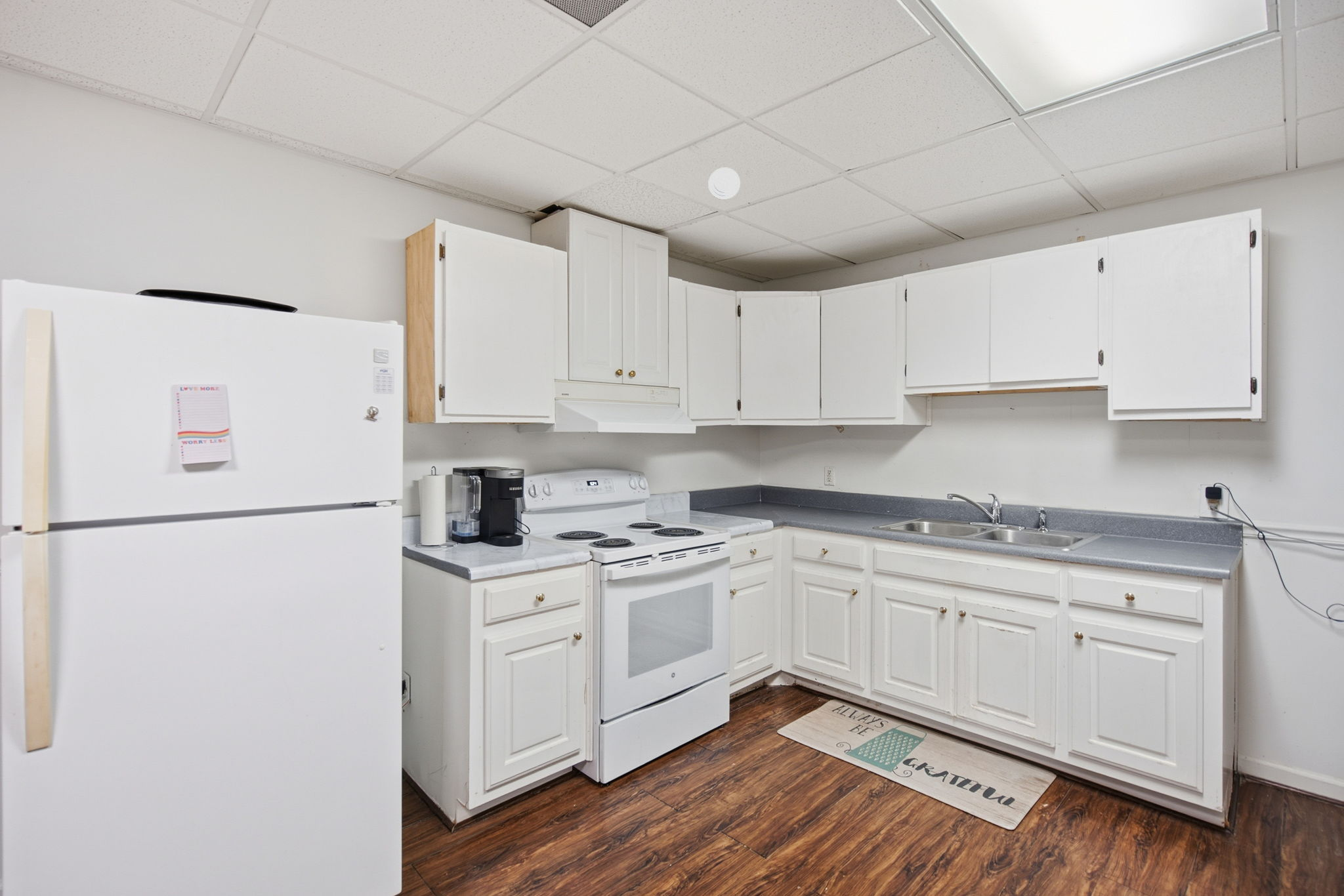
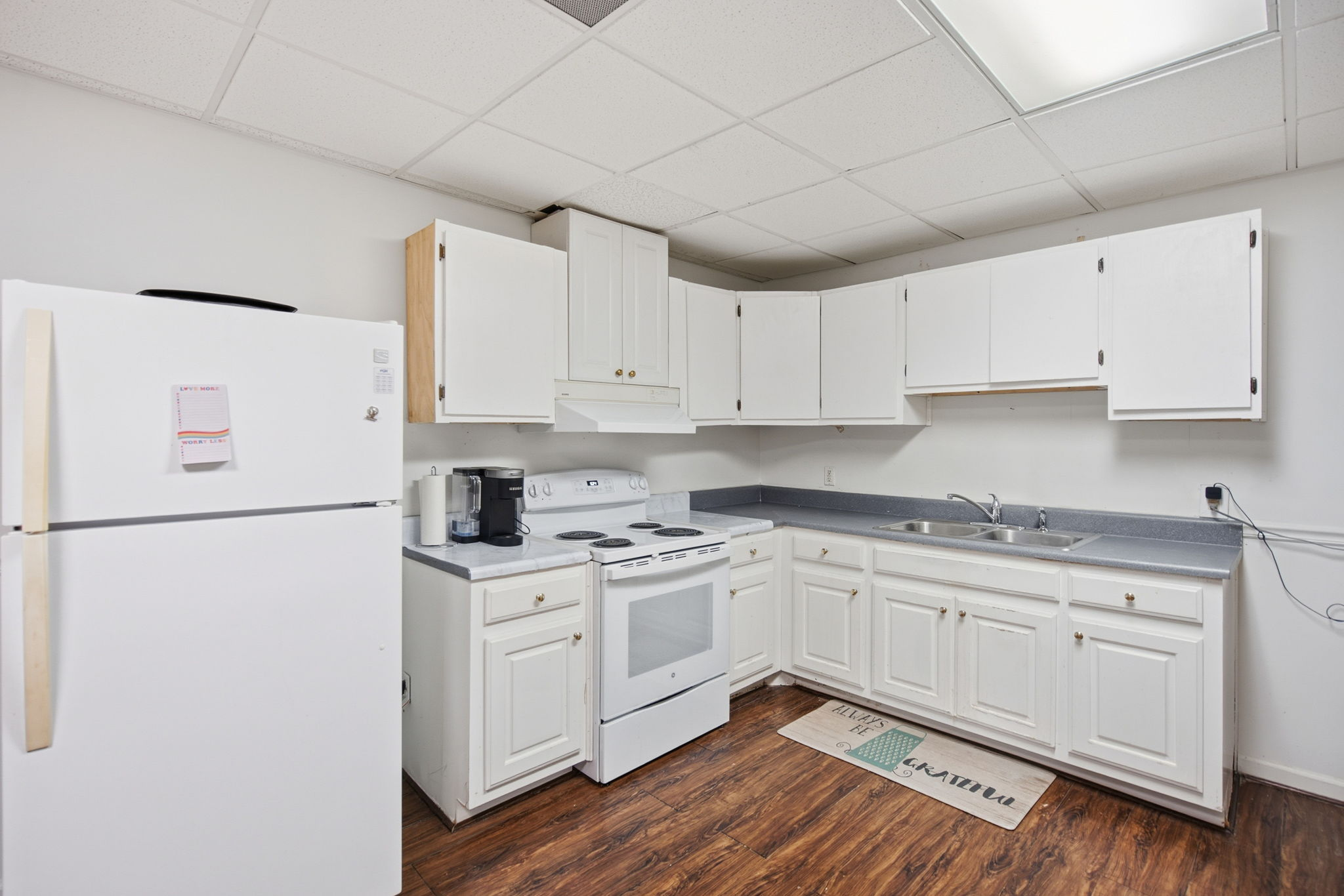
- smoke detector (724, 182)
